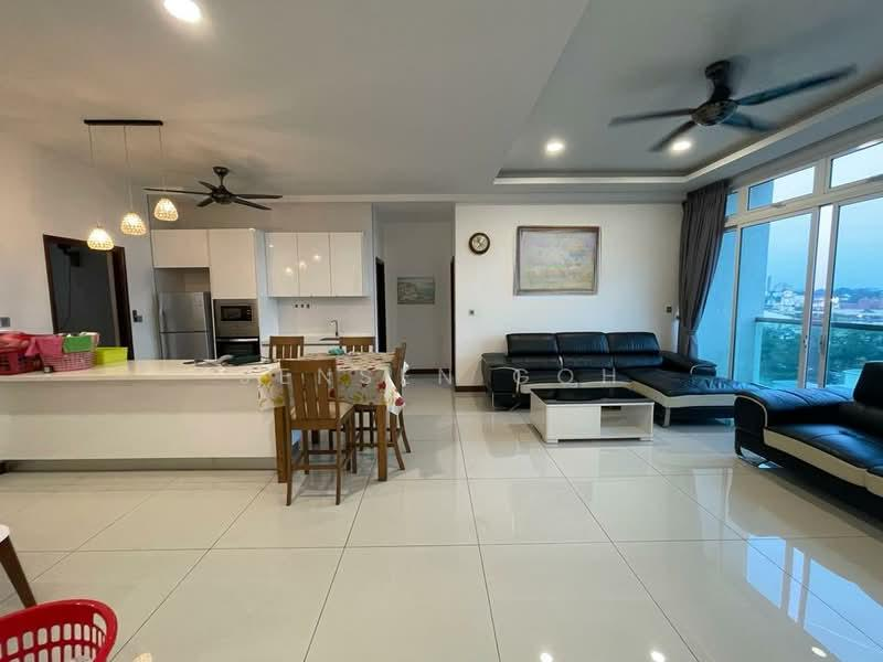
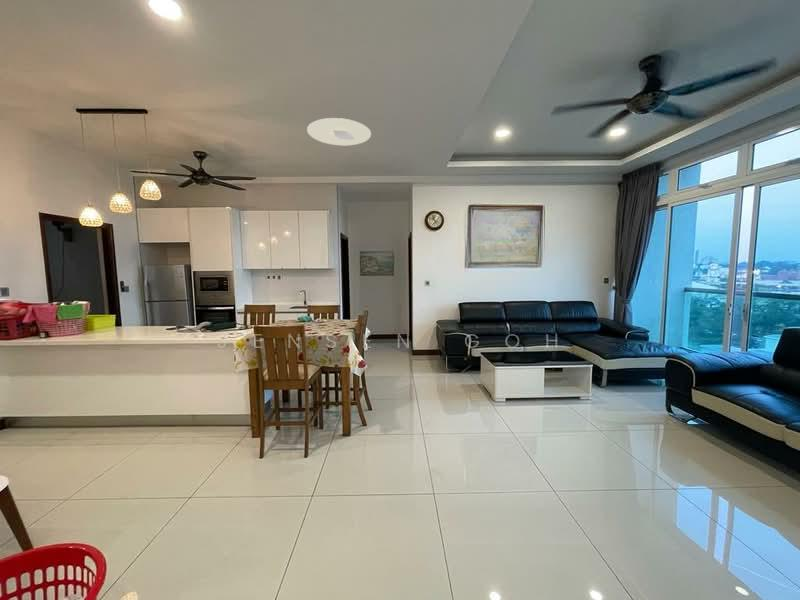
+ ceiling light (339, 129)
